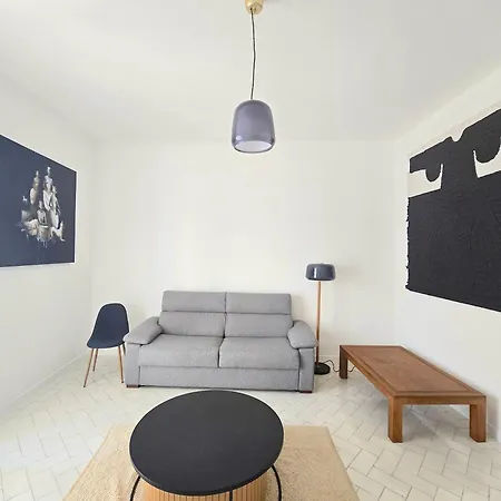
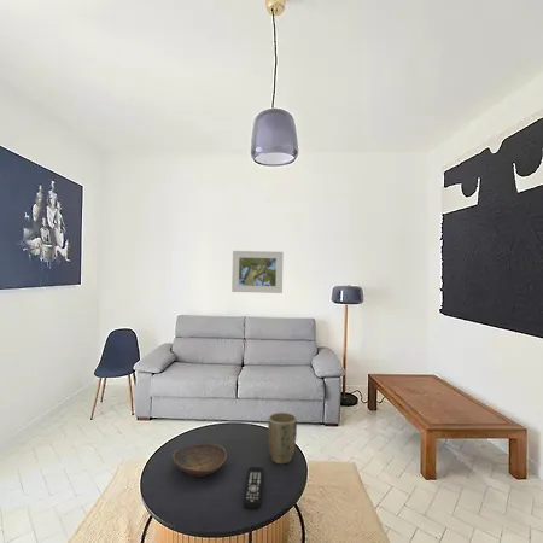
+ decorative bowl (199, 461)
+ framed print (257, 272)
+ remote control (253, 485)
+ plant pot (281, 438)
